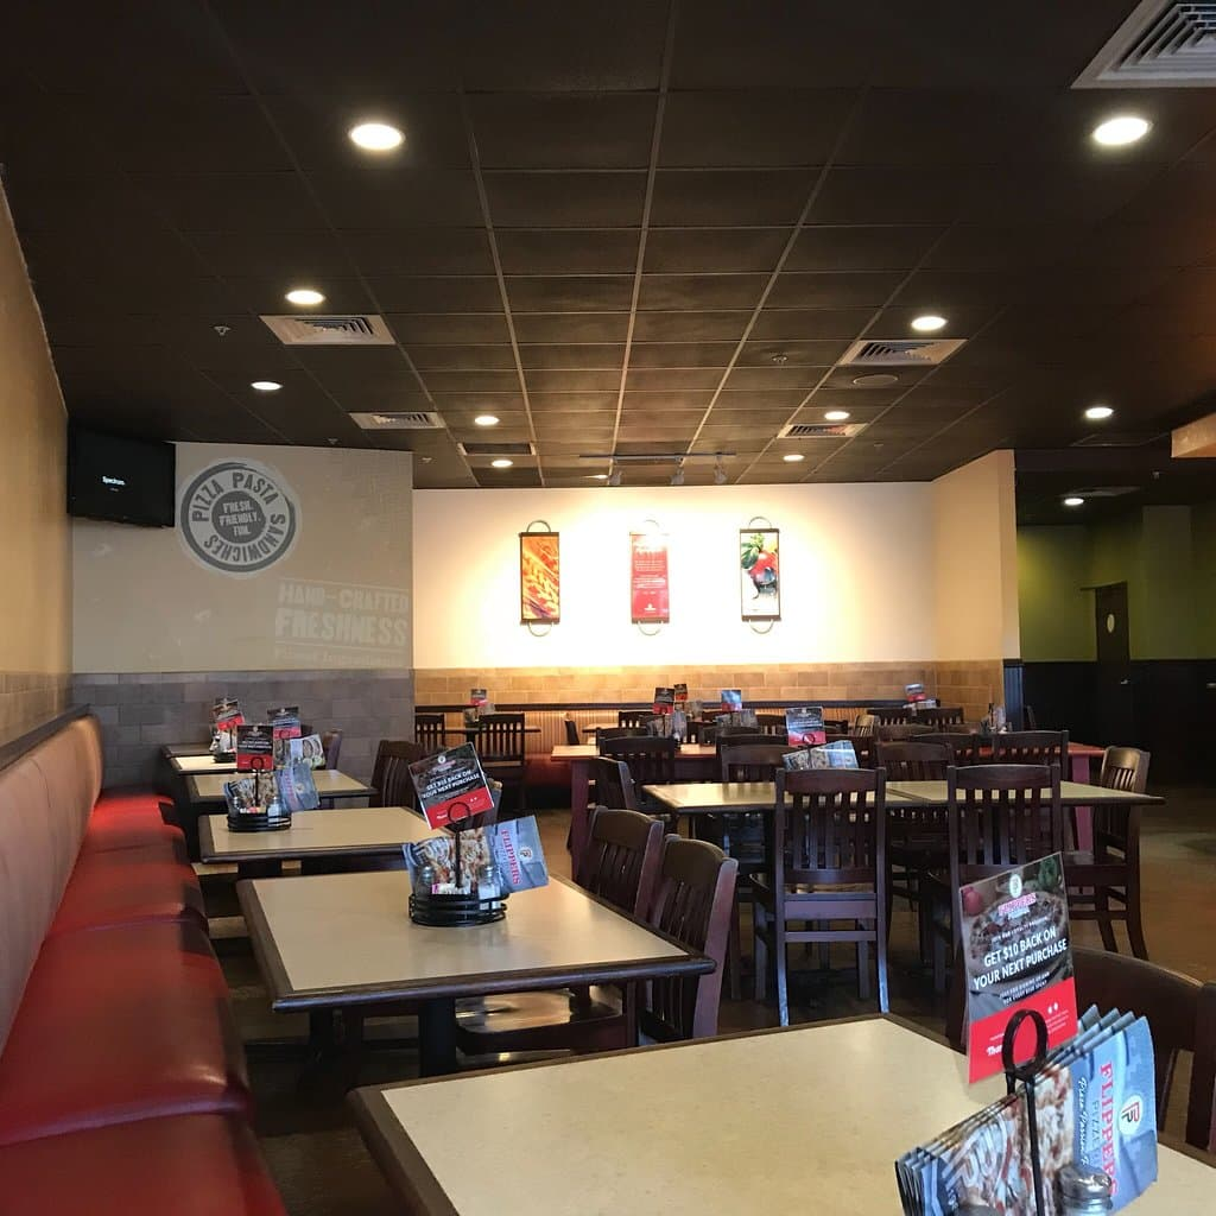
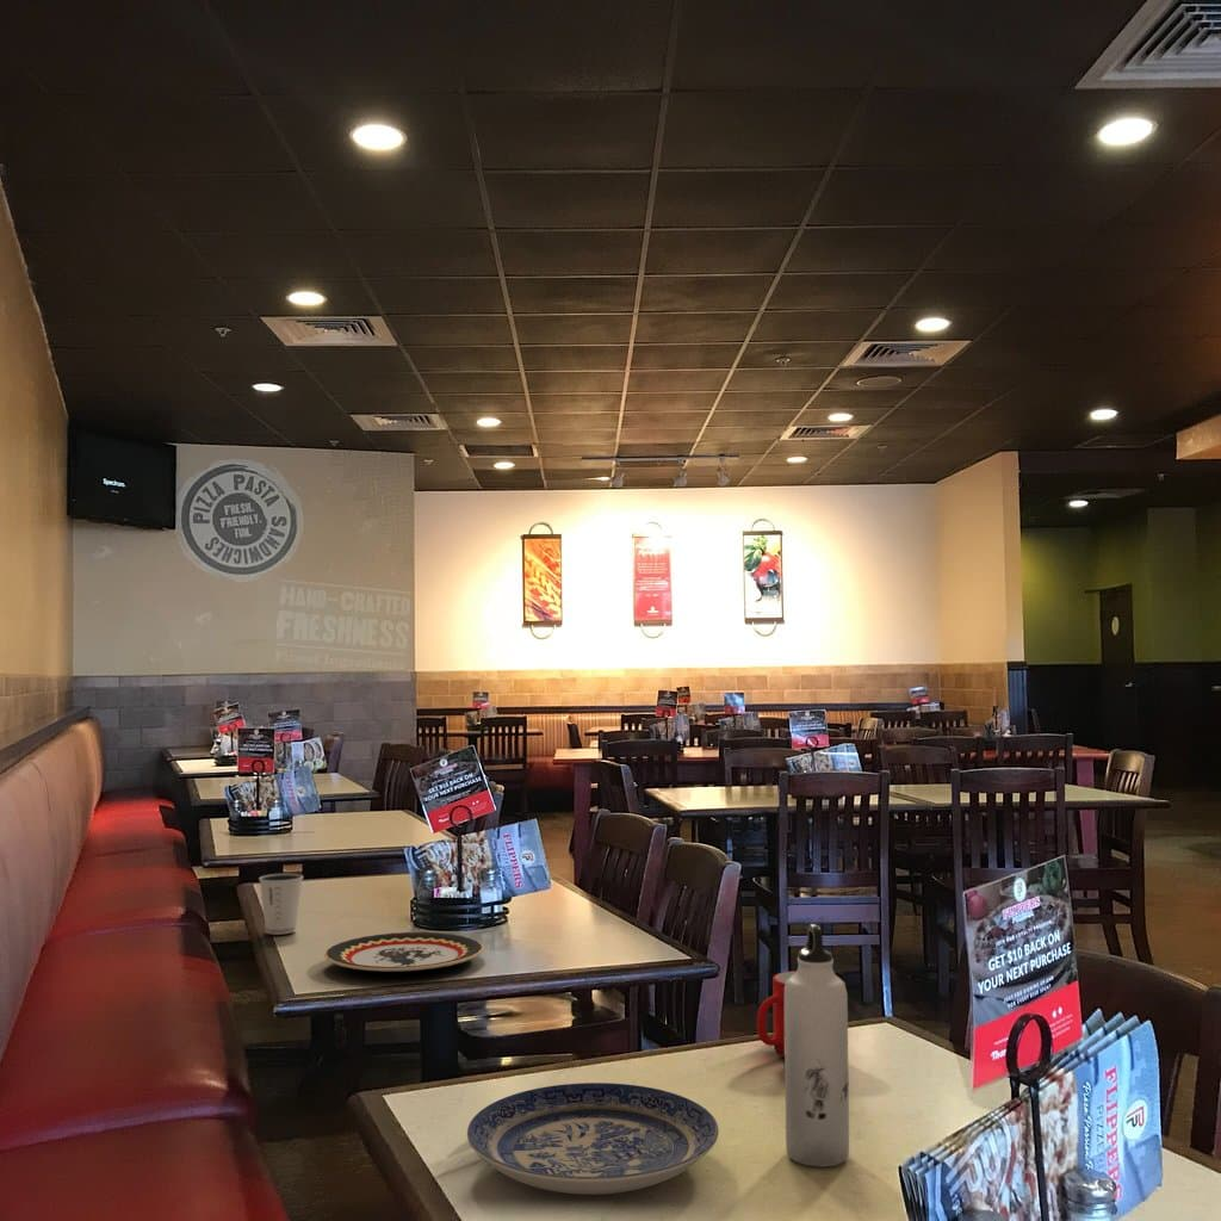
+ plate (593, 1143)
+ cup (783, 1018)
+ dixie cup (280, 904)
+ water bottle (816, 1040)
+ plate (404, 955)
